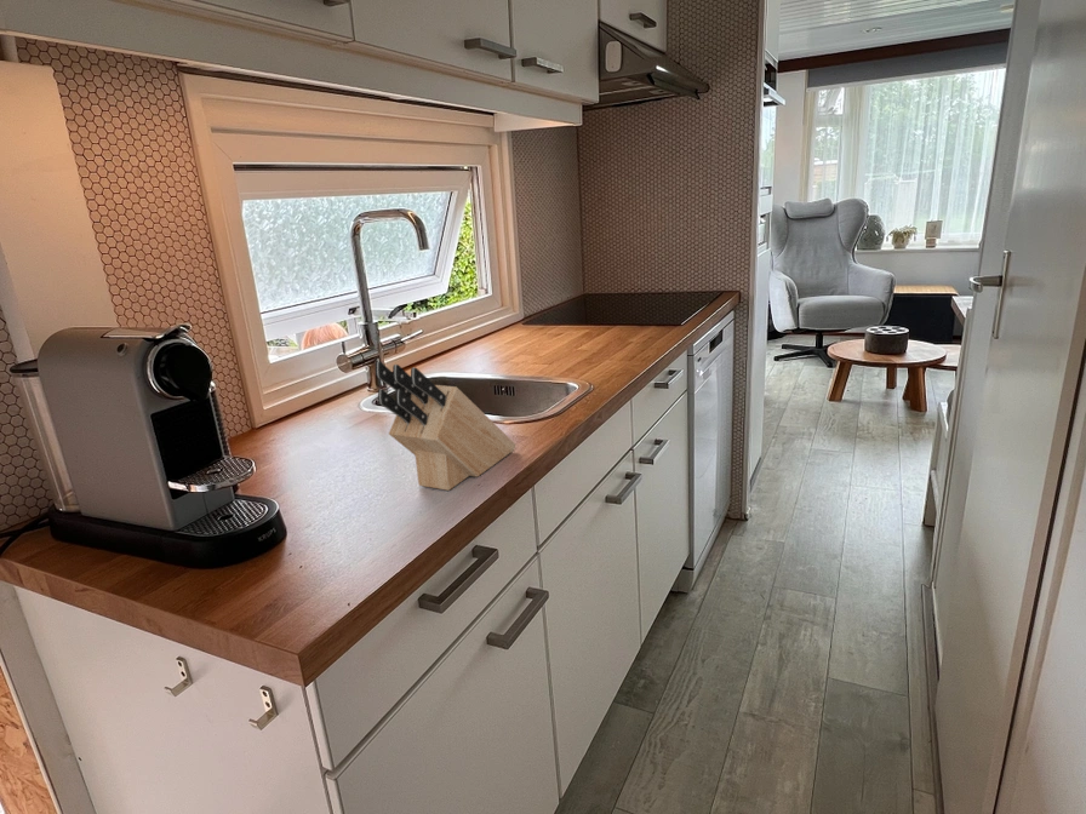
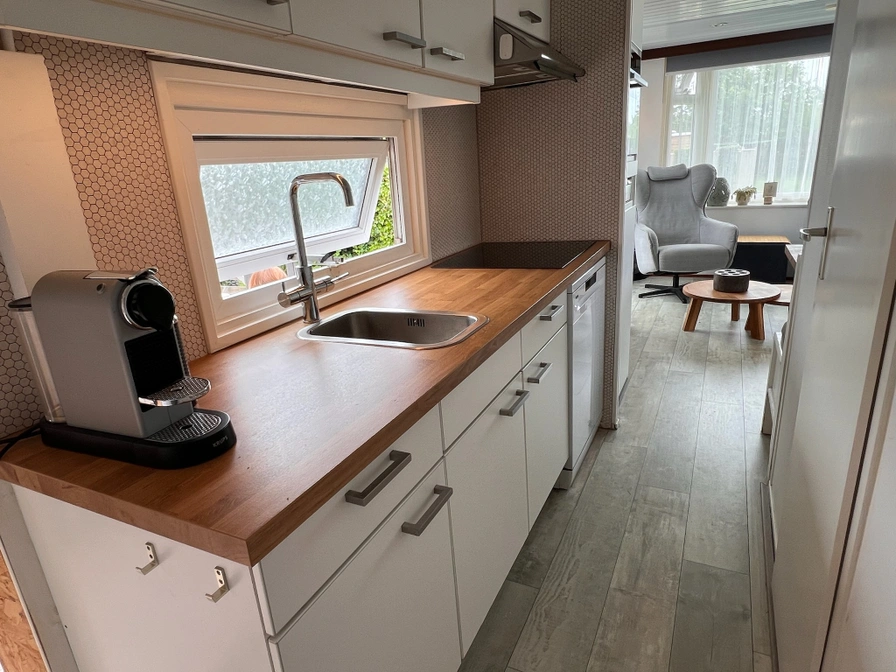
- knife block (446, 412)
